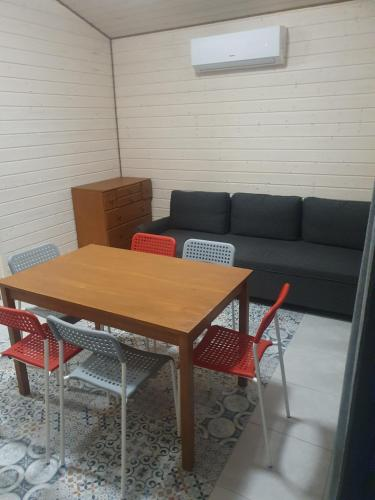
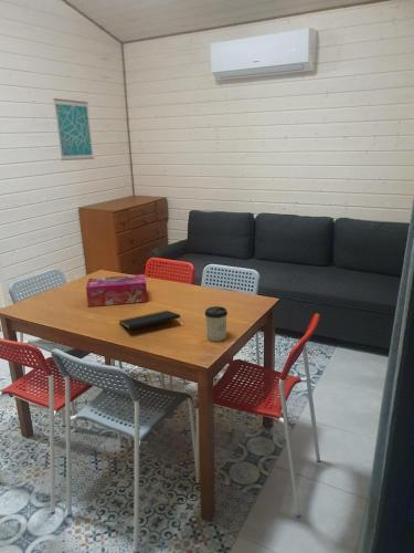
+ notepad (149, 319)
+ tissue box (117, 290)
+ wall art (74, 131)
+ cup (216, 323)
